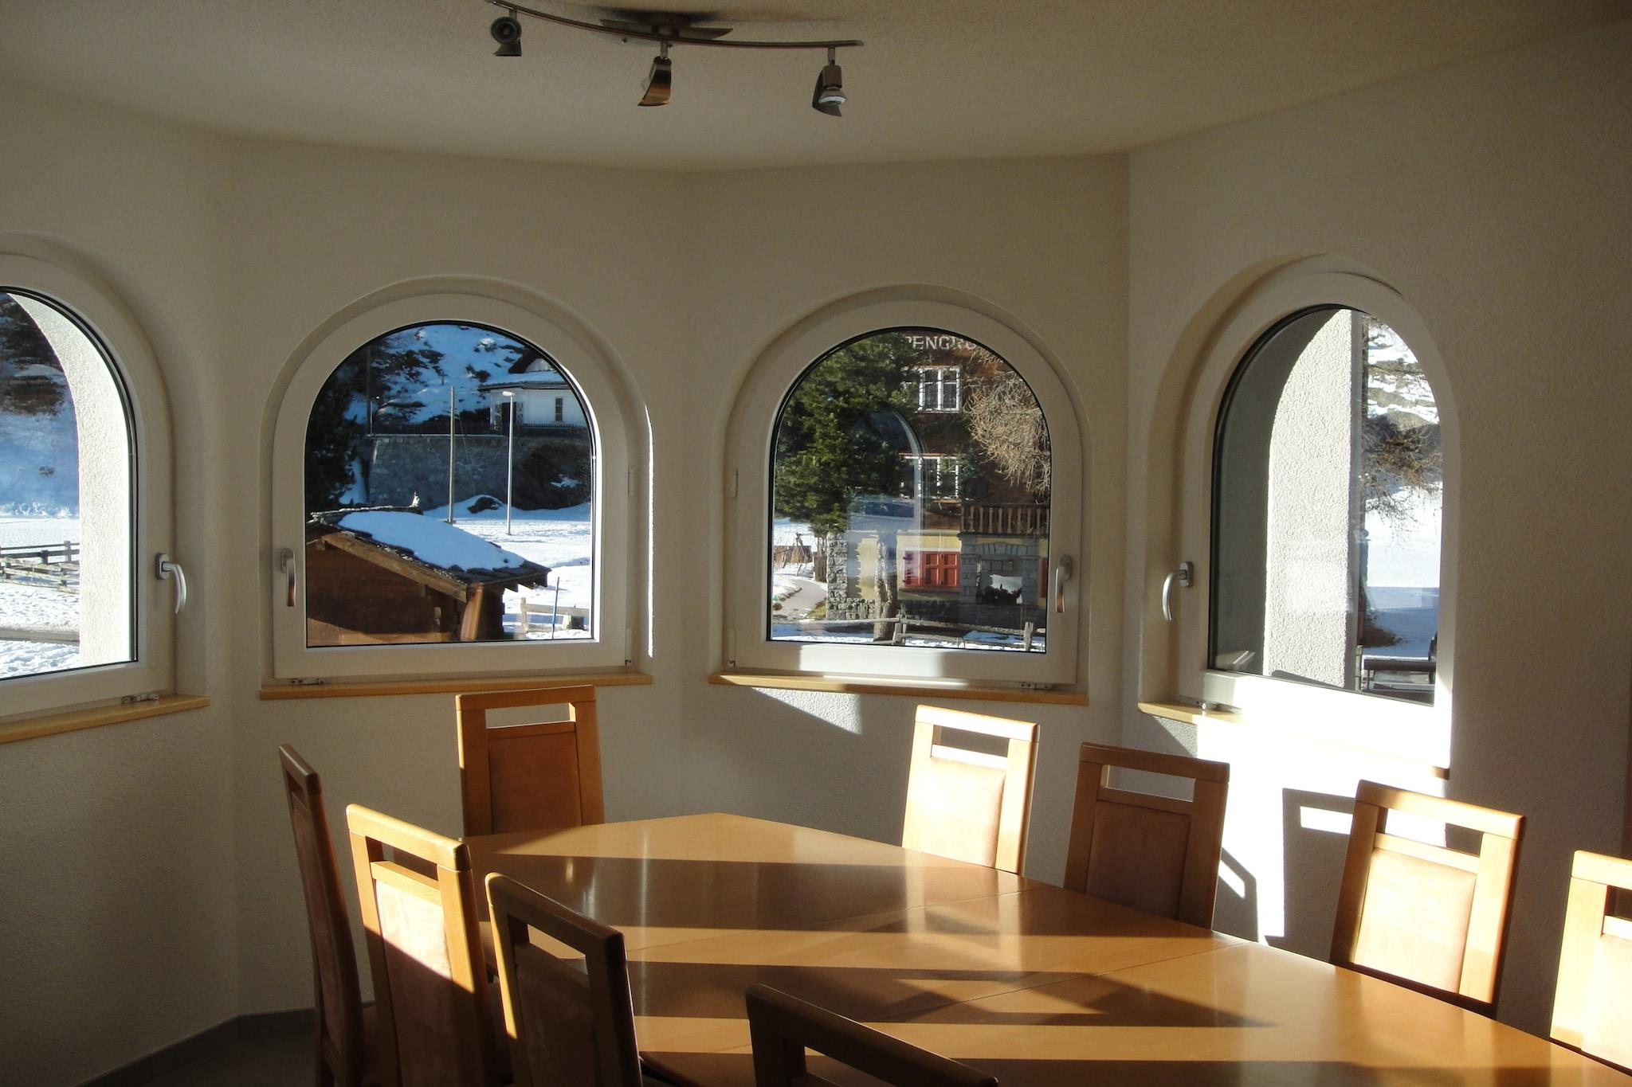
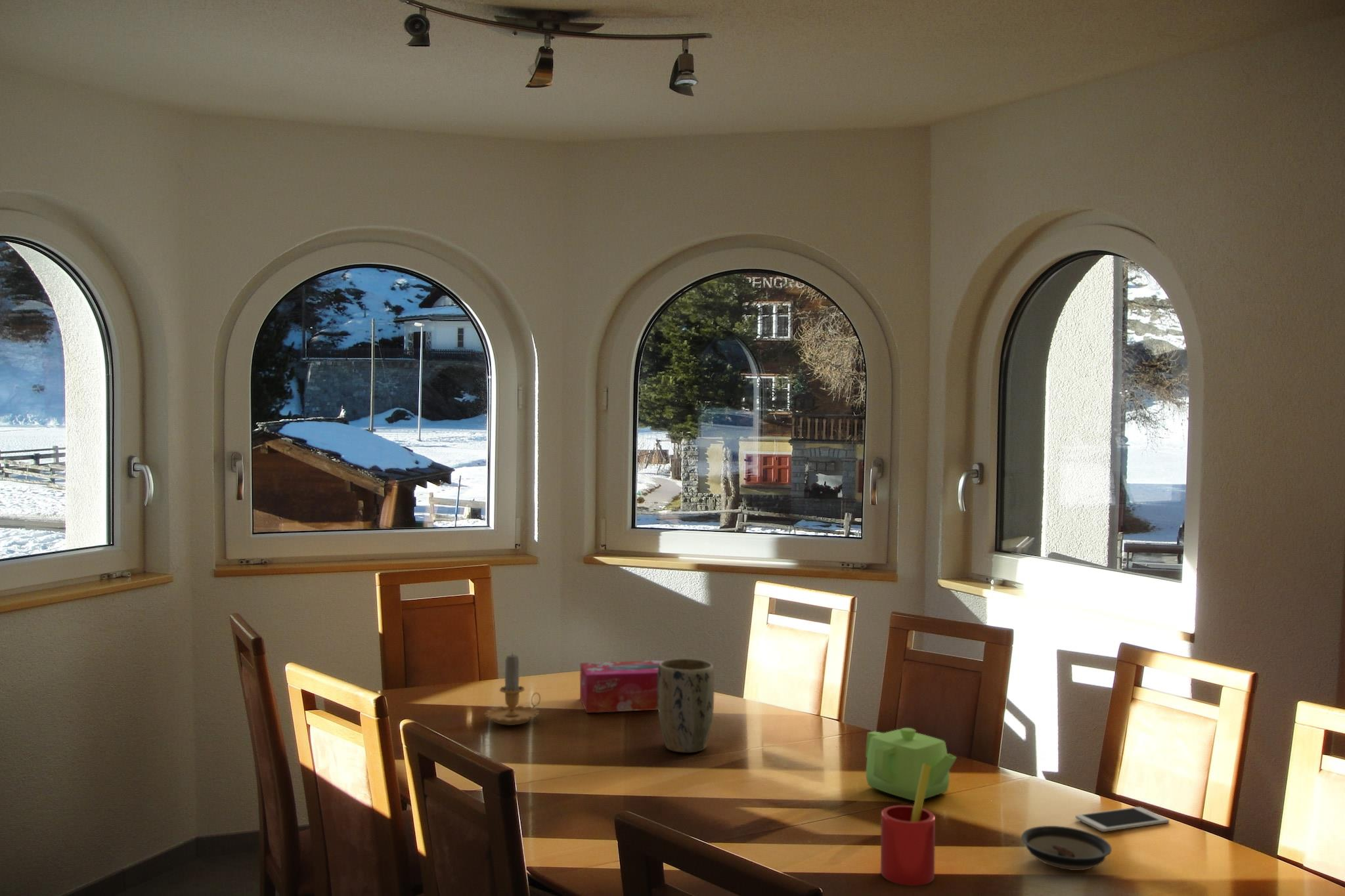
+ saucer (1065, 851)
+ plant pot (686, 705)
+ straw (911, 821)
+ teapot (904, 761)
+ candle (516, 685)
+ cell phone (1122, 819)
+ tissue box (636, 685)
